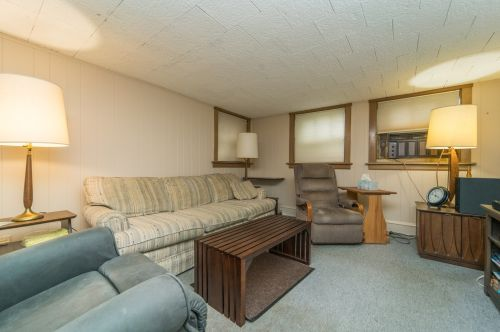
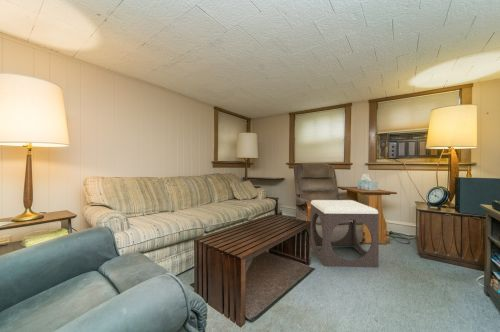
+ footstool (336, 225)
